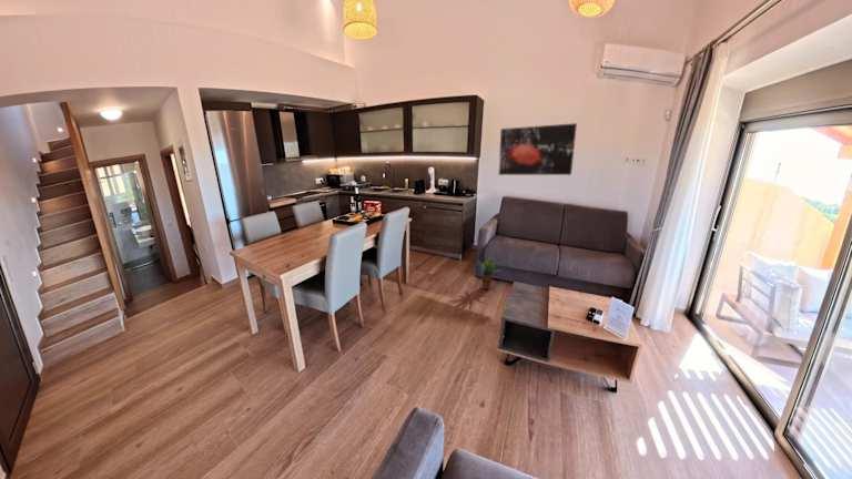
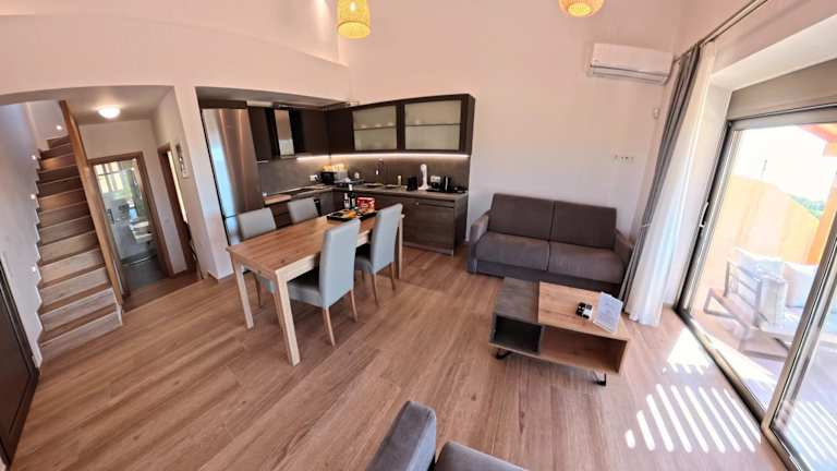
- wall art (535, 151)
- potted plant (489, 271)
